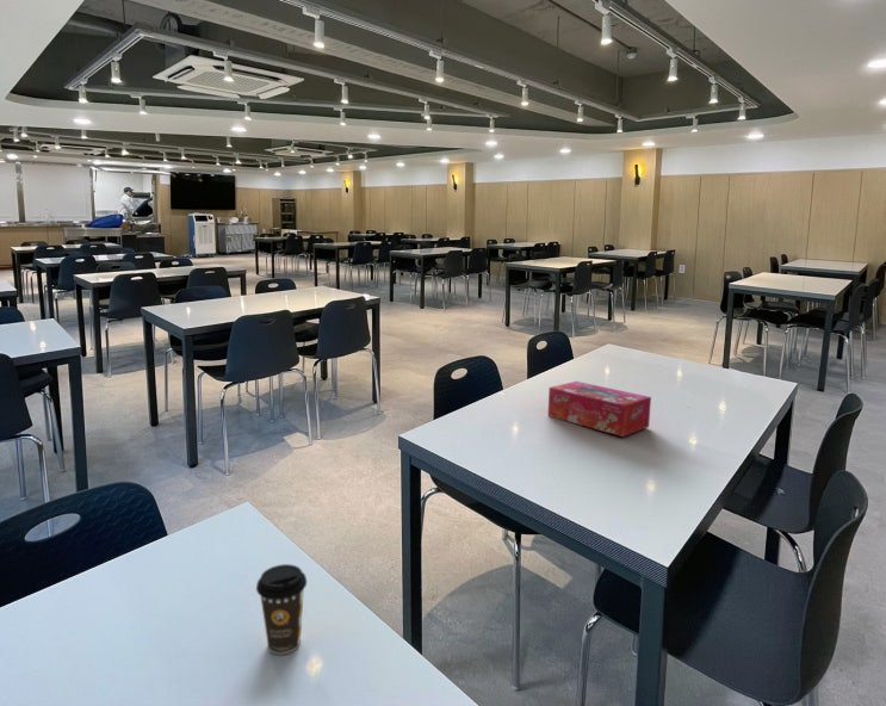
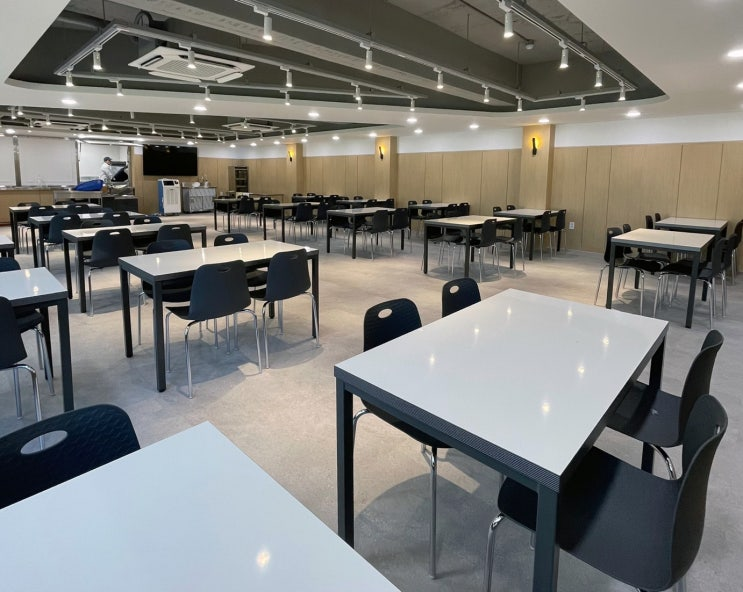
- coffee cup (283, 609)
- tissue box (597, 407)
